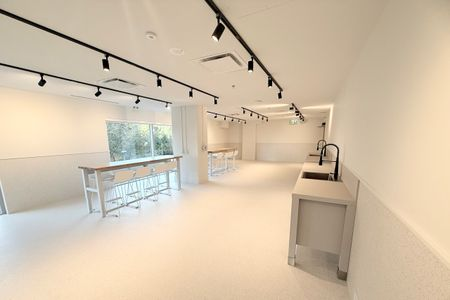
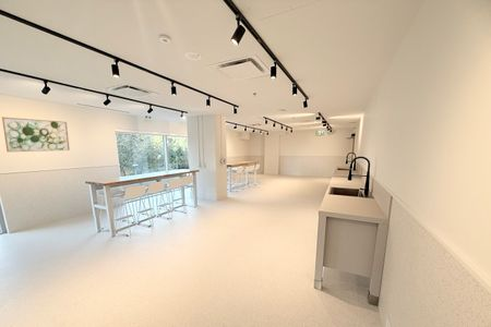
+ wall art (39, 135)
